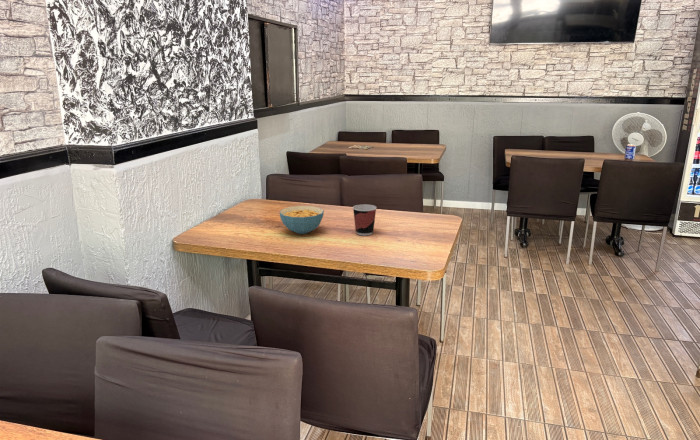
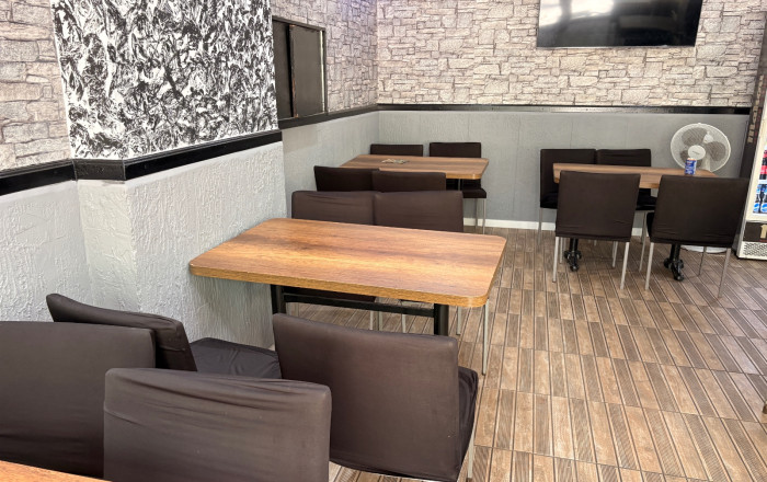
- cereal bowl (302, 221)
- cup (364, 220)
